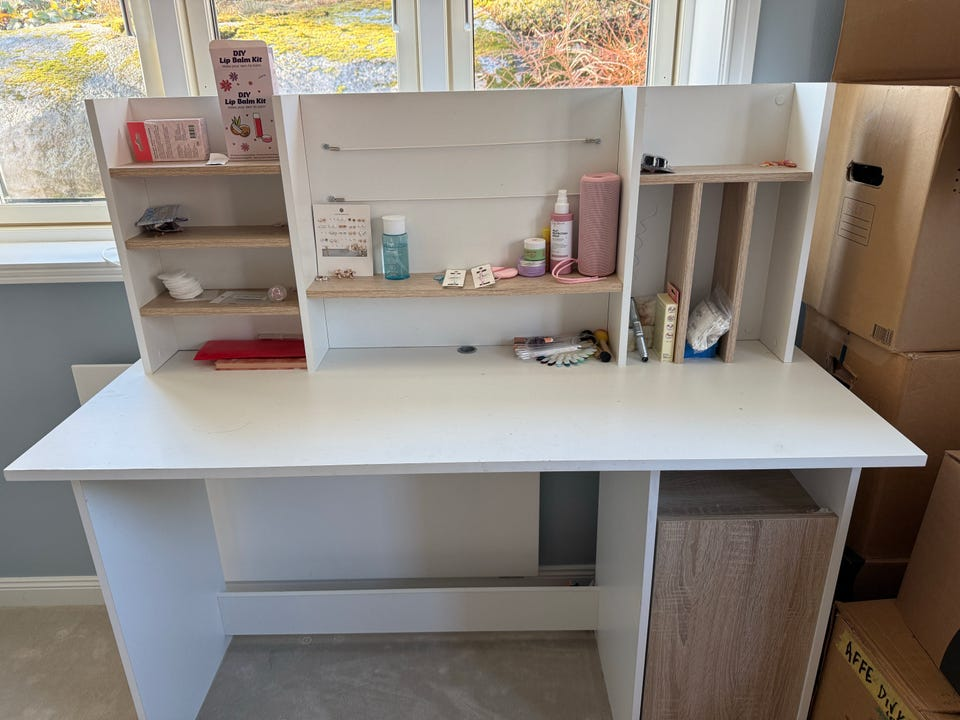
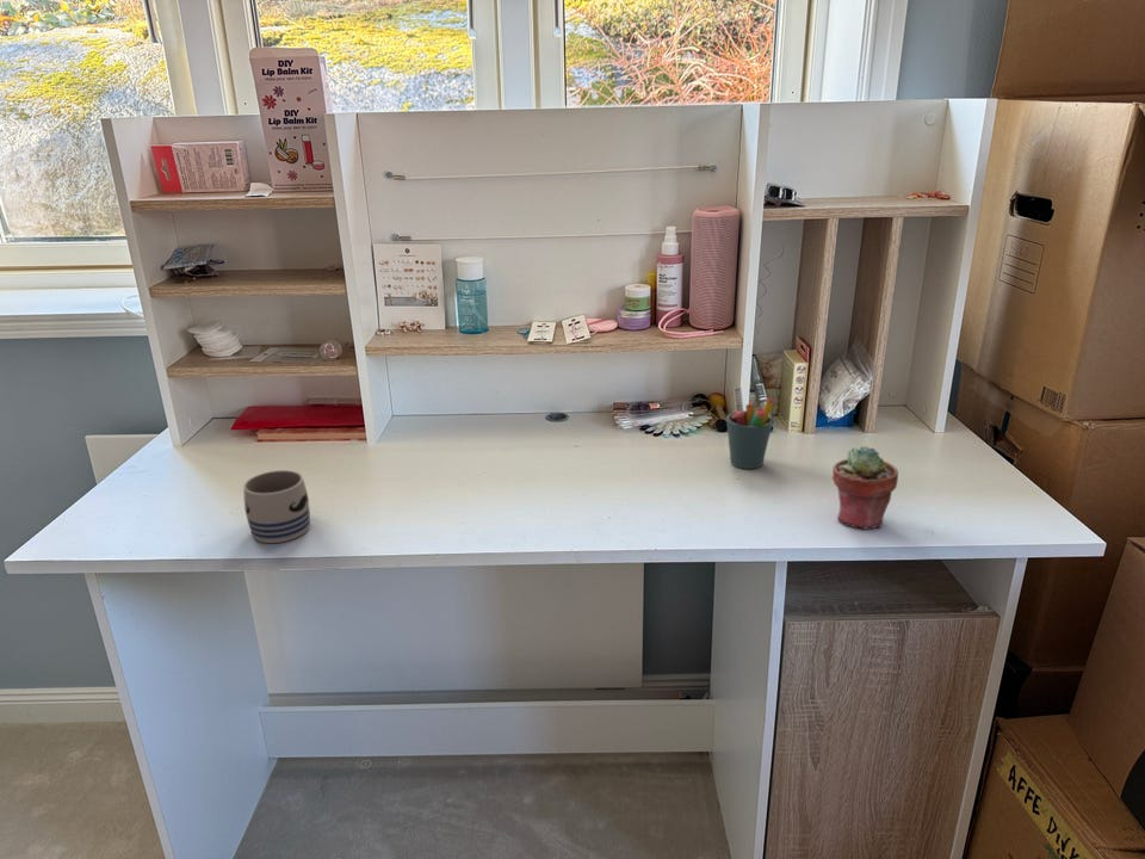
+ mug (280, 501)
+ potted succulent (864, 483)
+ pen holder (749, 428)
